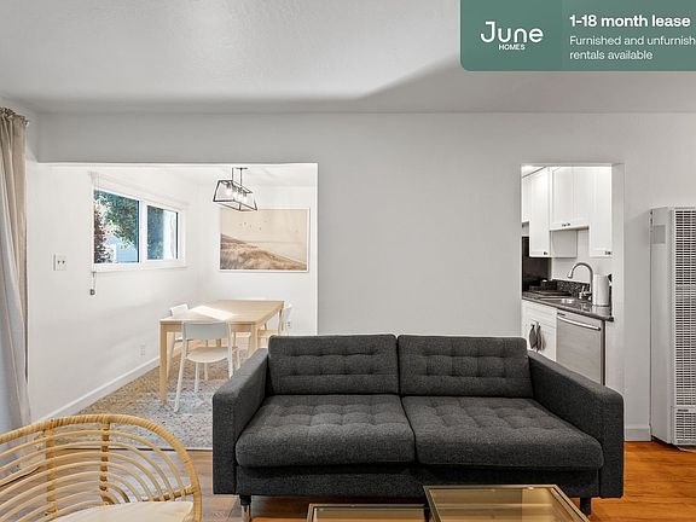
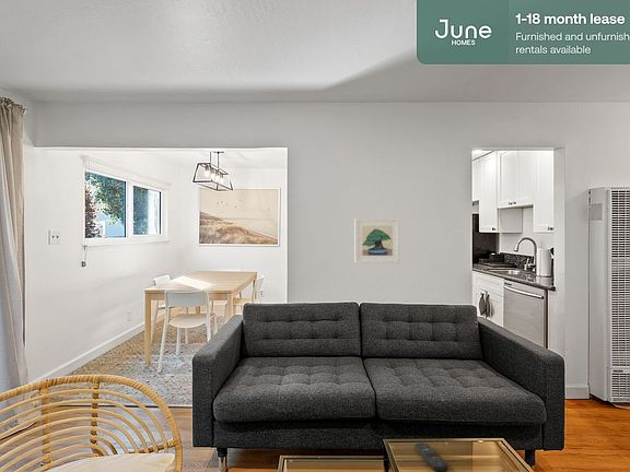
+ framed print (376, 240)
+ remote control (430, 456)
